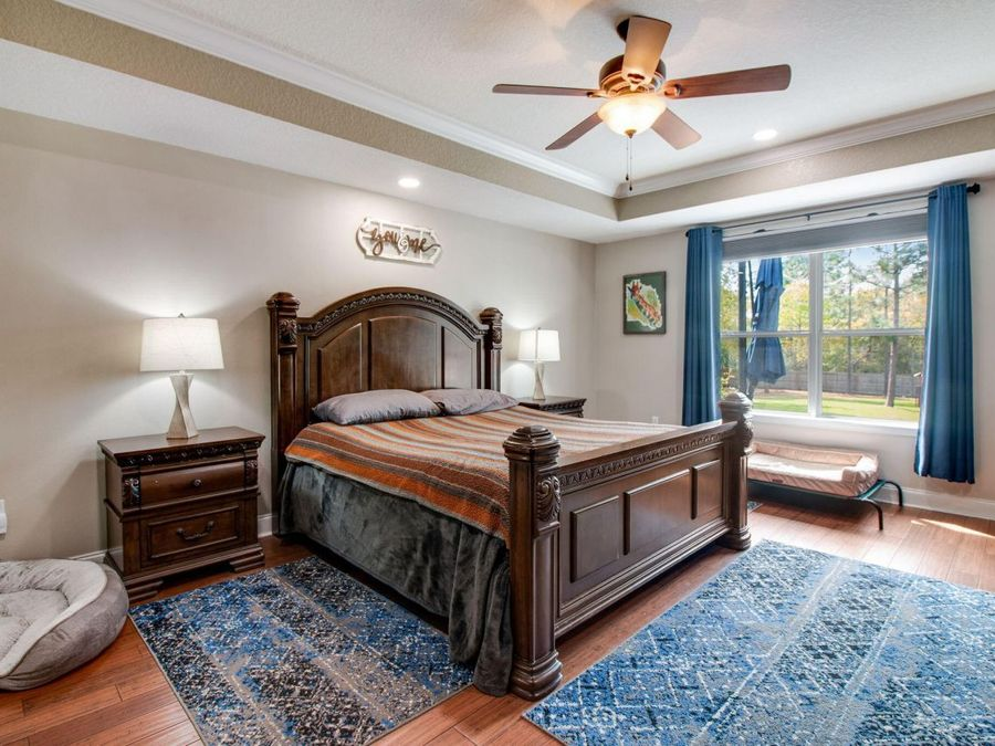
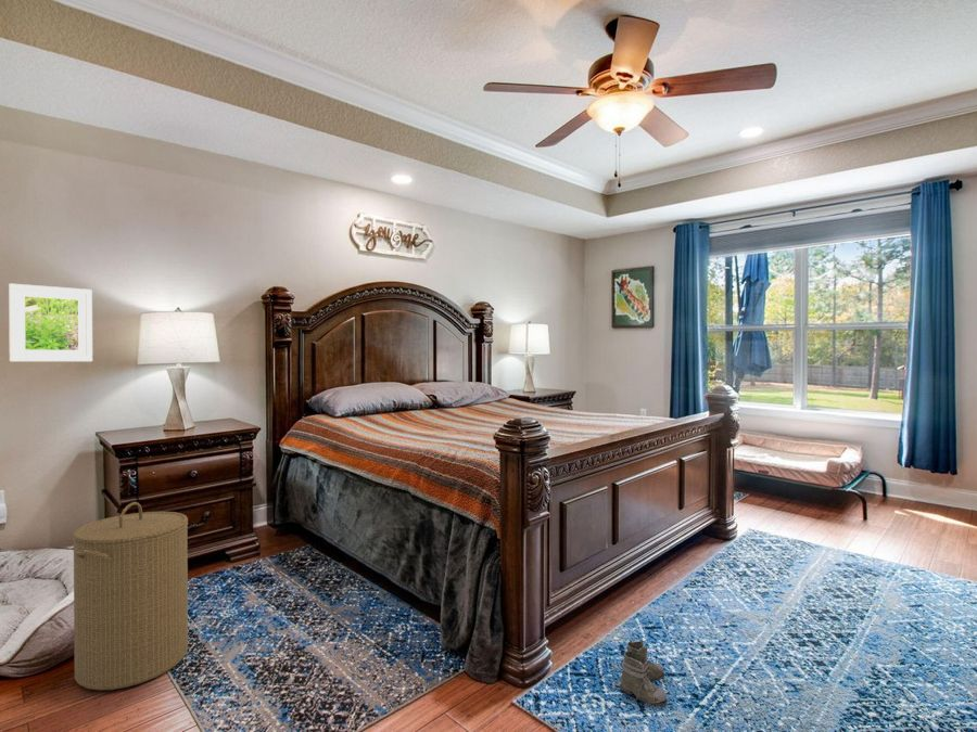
+ laundry hamper (134, 582)
+ boots (644, 669)
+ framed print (52, 323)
